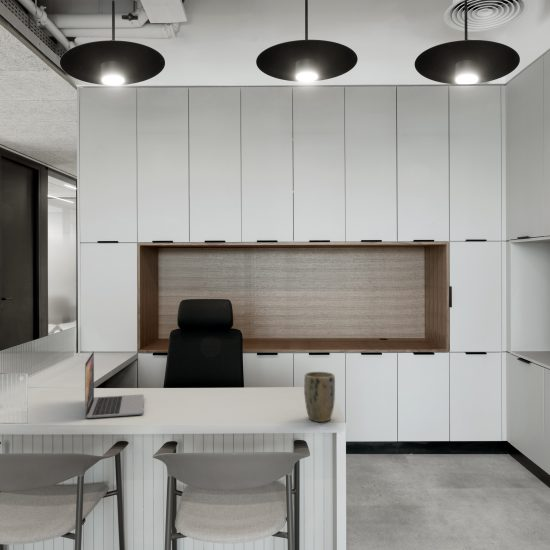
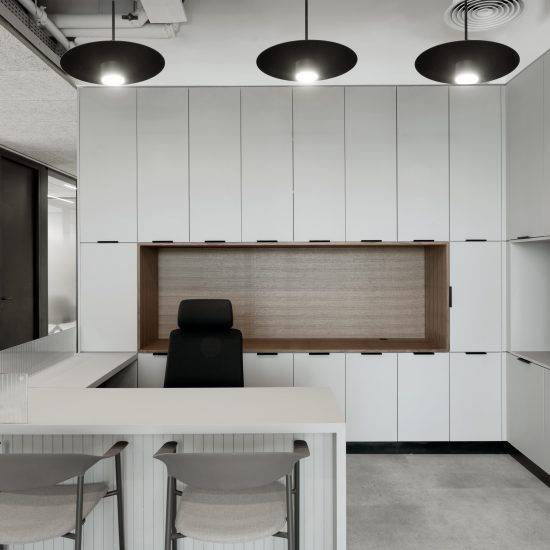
- plant pot (319, 396)
- laptop (116, 396)
